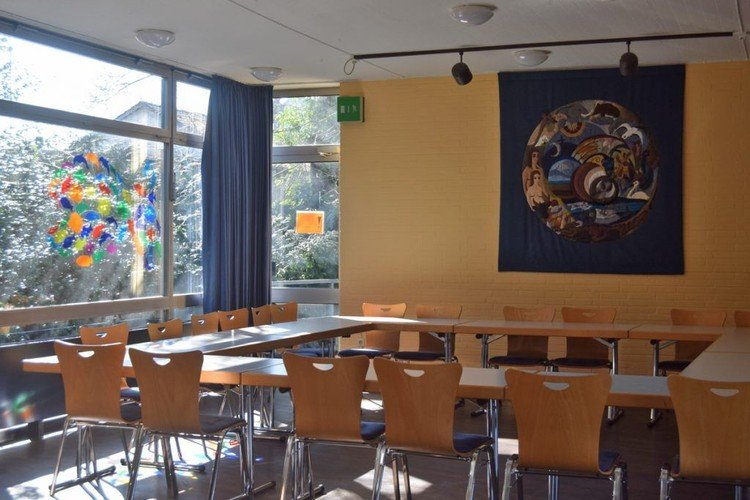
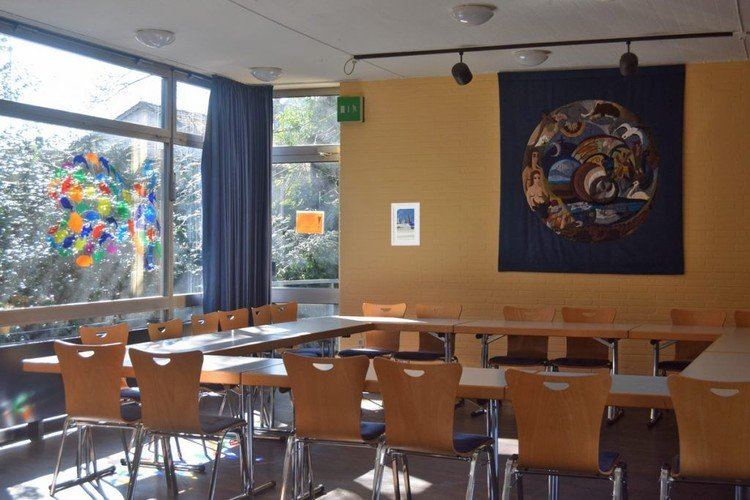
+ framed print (405, 224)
